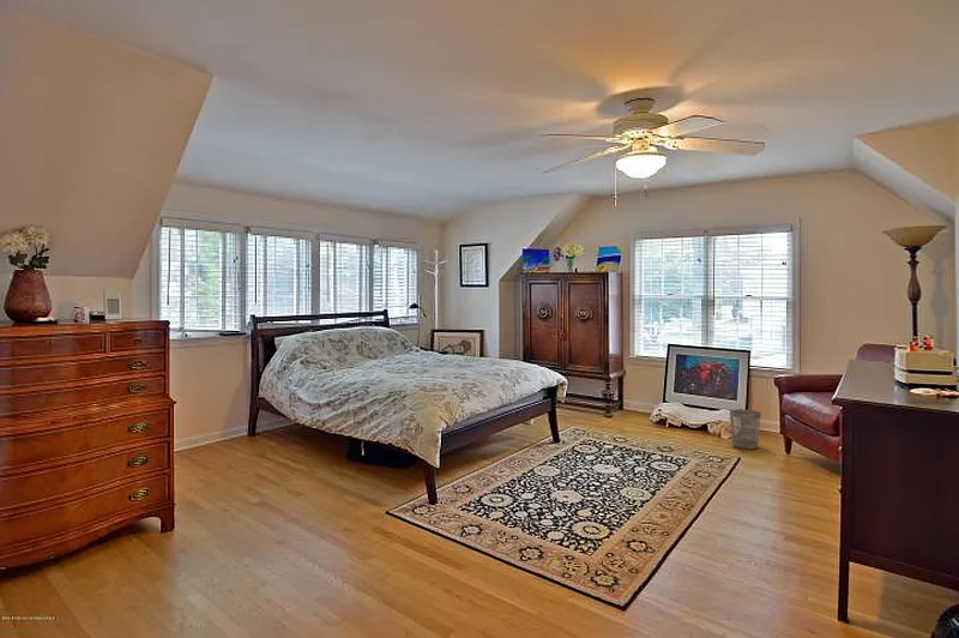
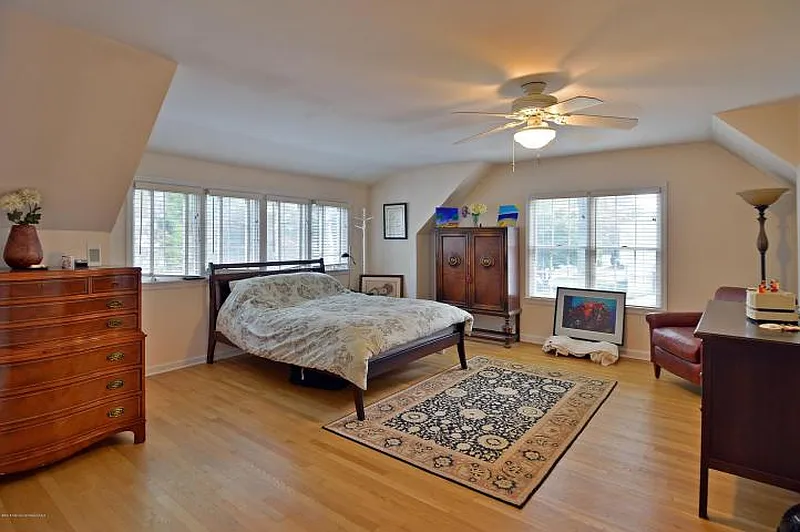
- wastebasket (744, 428)
